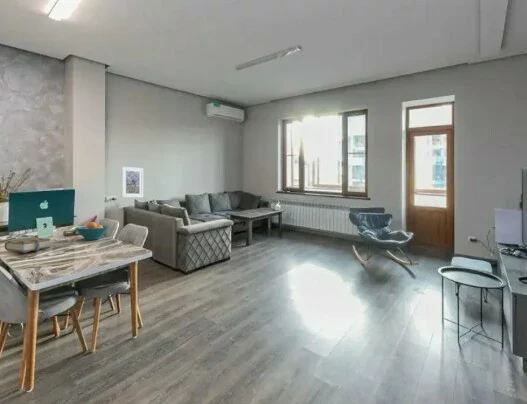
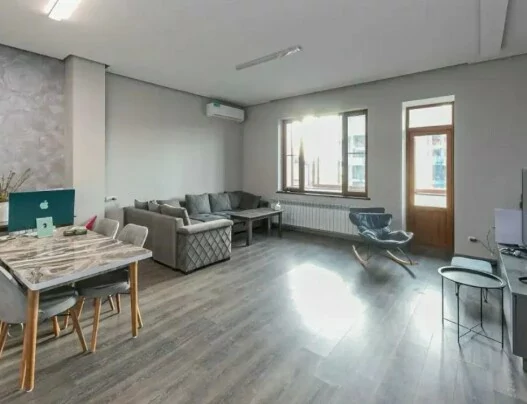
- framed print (132, 182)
- book (28, 244)
- fruit bowl (92, 230)
